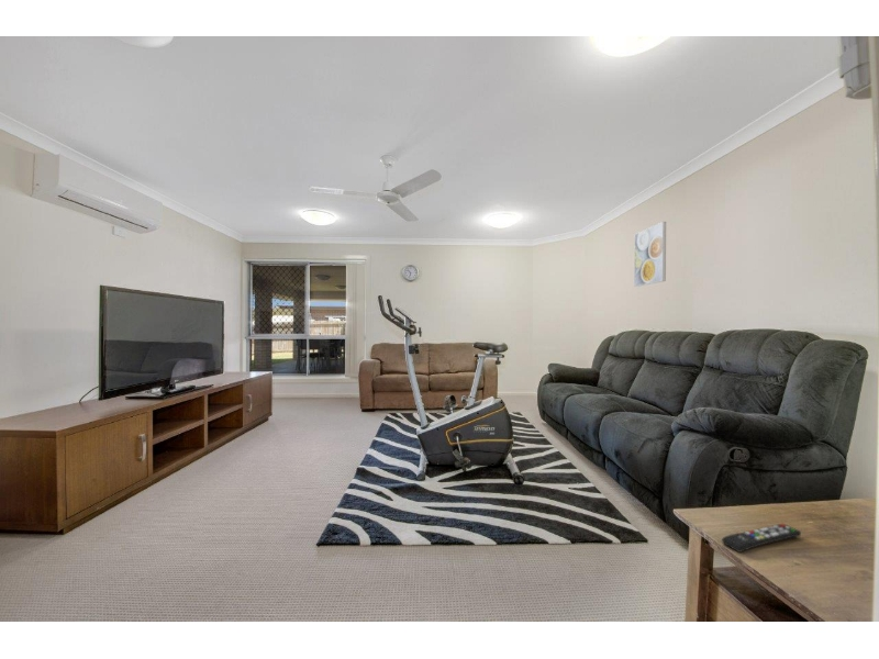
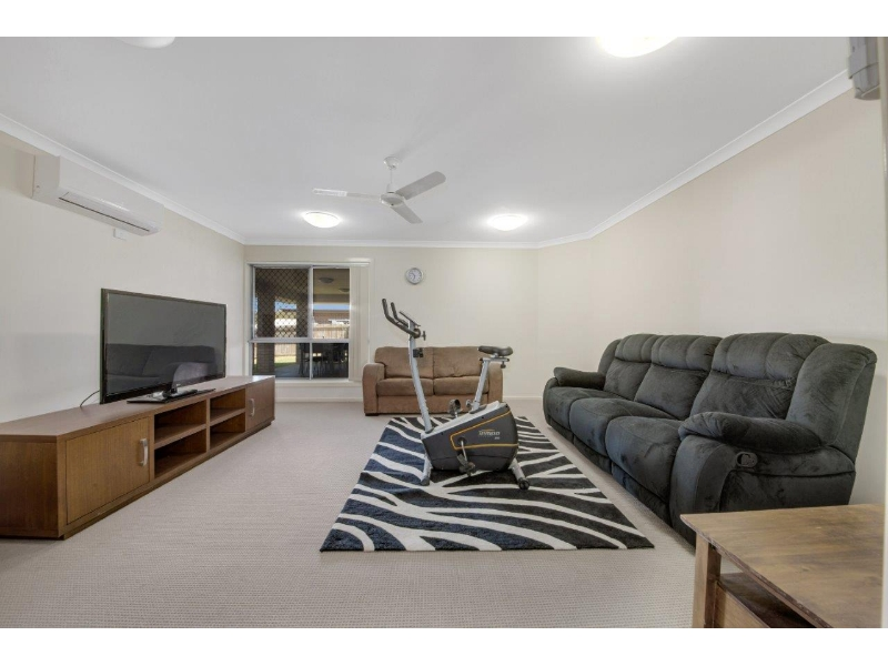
- remote control (761, 536)
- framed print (648, 256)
